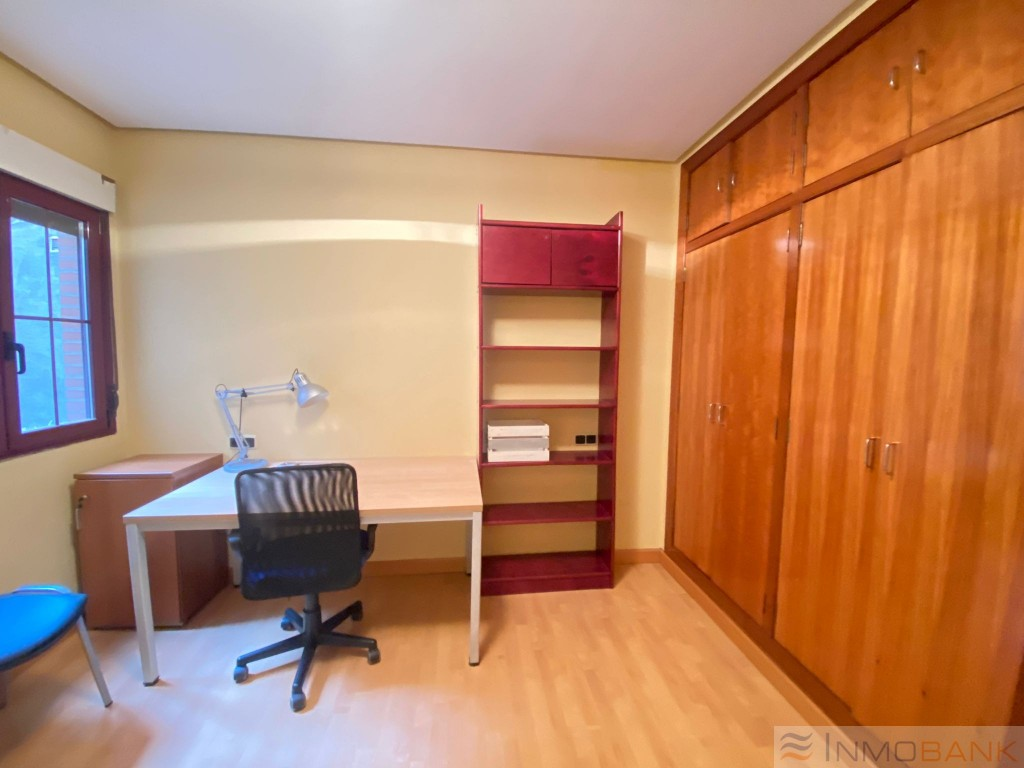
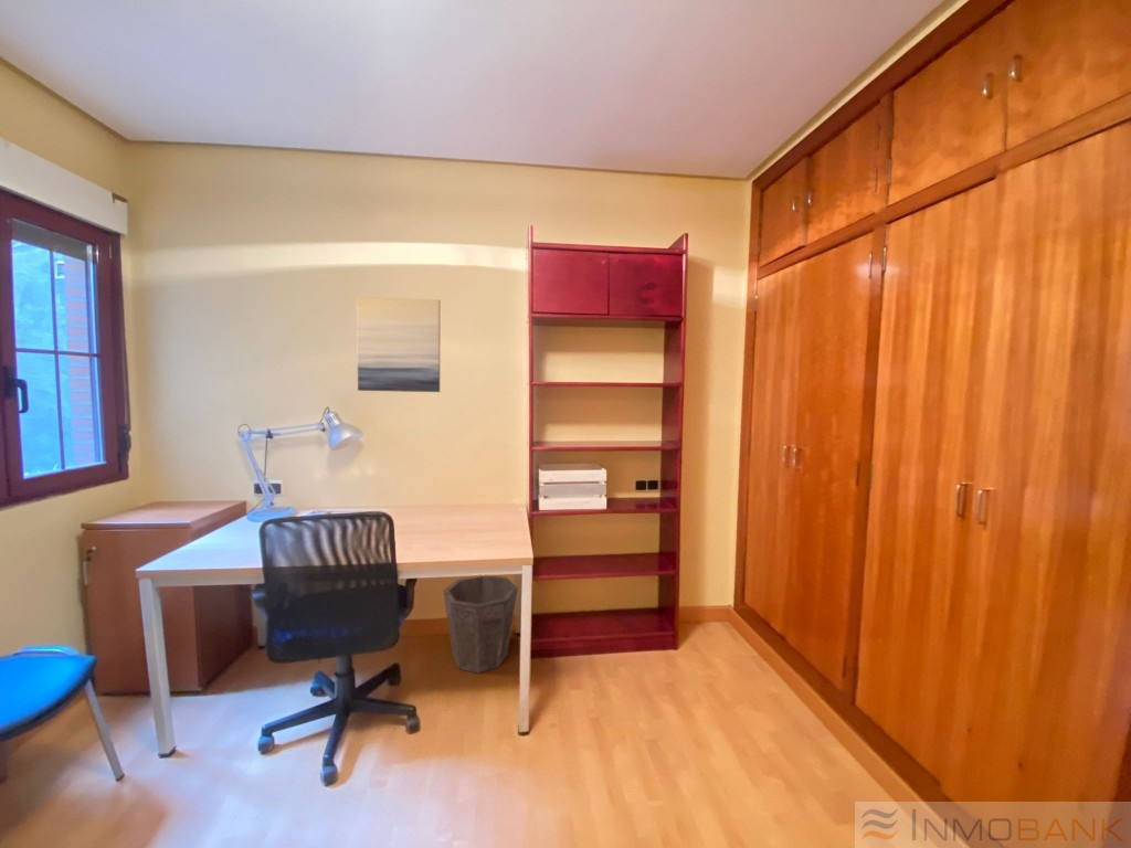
+ wall art (399, 344)
+ waste bin (480, 623)
